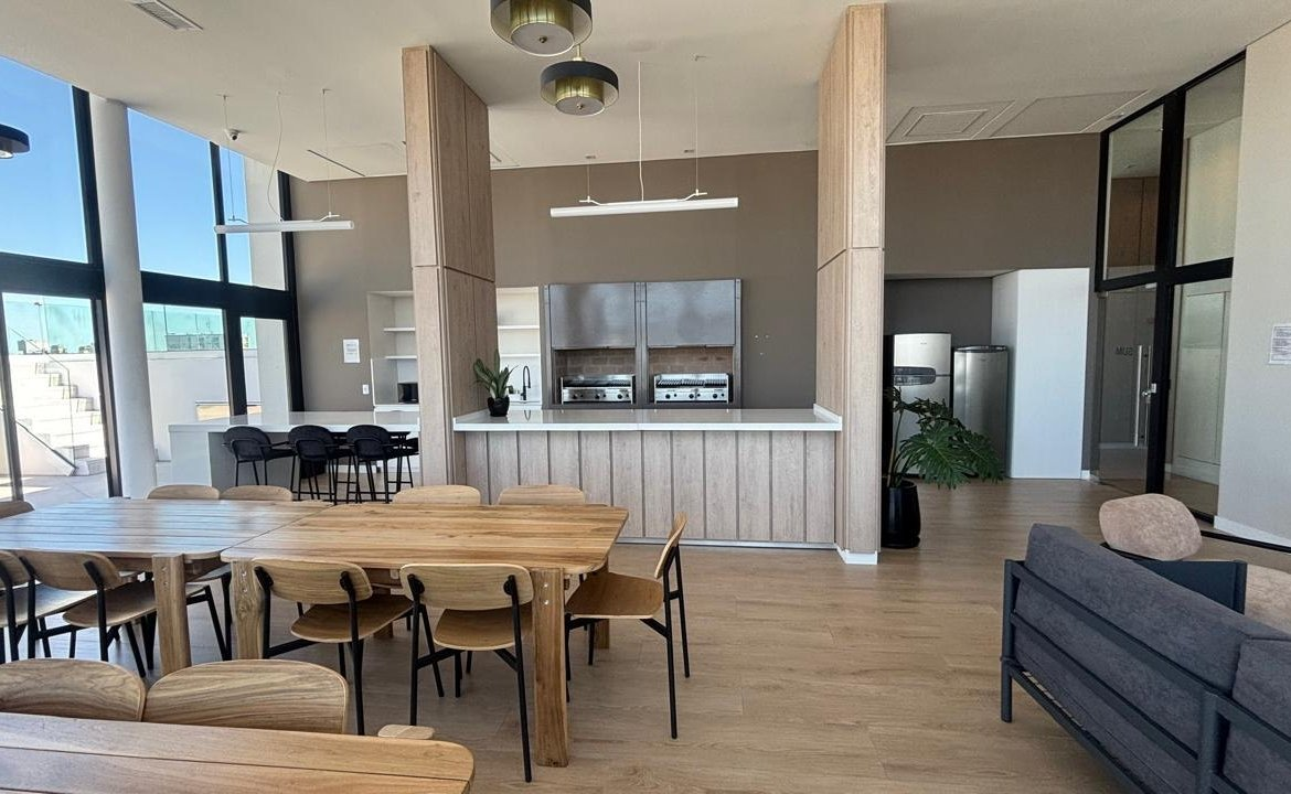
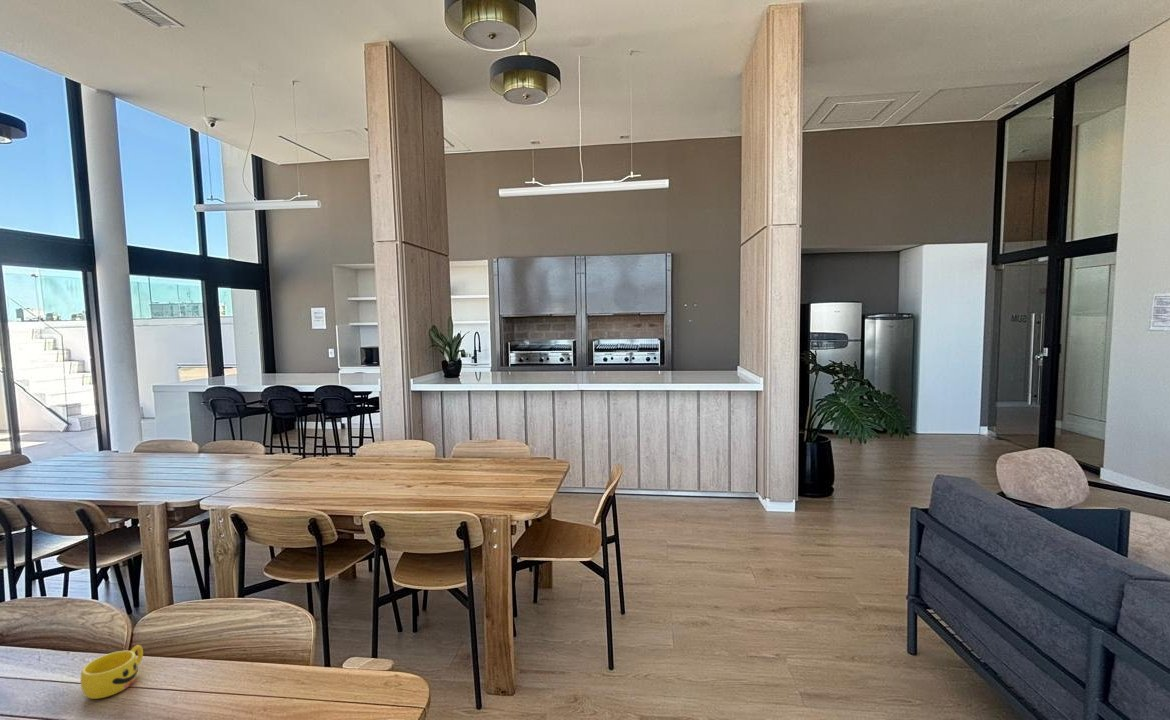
+ cup (116, 670)
